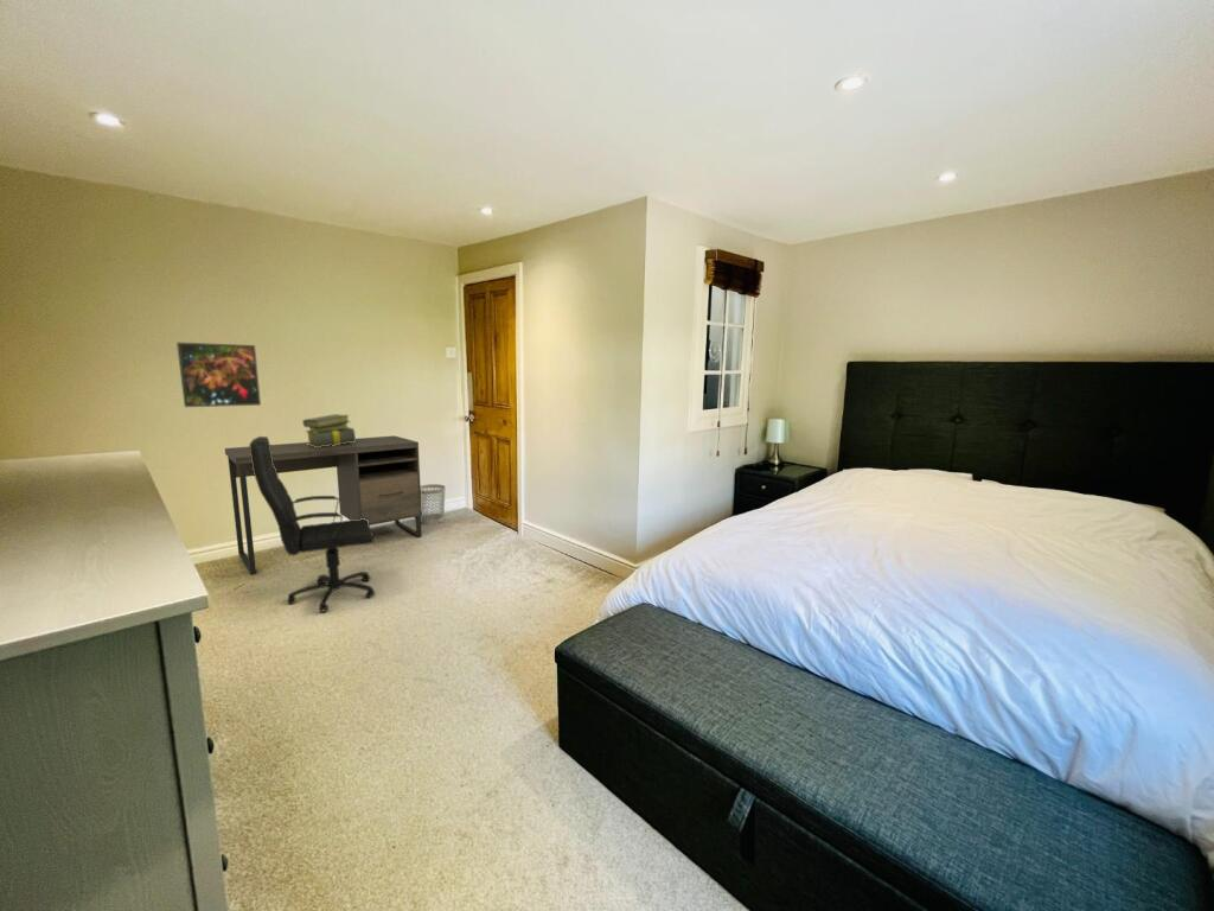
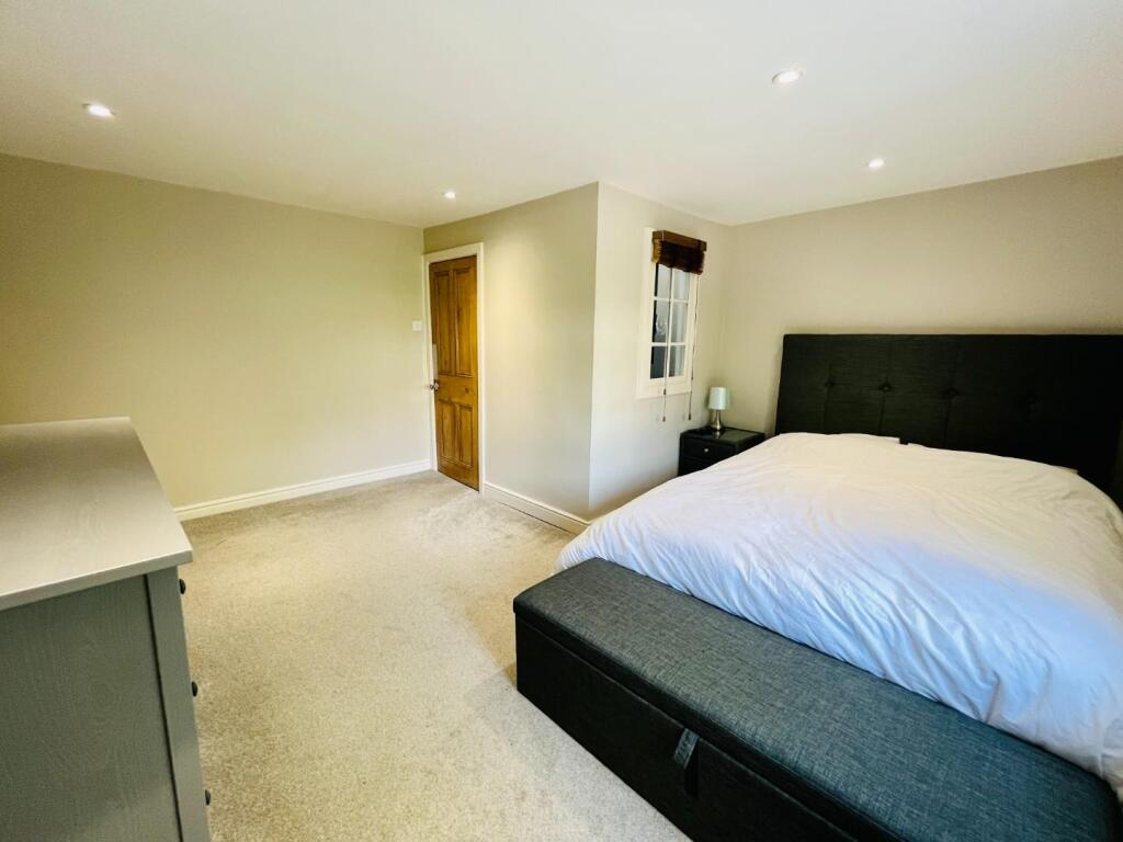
- office chair (318, 516)
- desk (339, 496)
- wastebasket (430, 504)
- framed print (221, 375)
- stack of books (328, 429)
